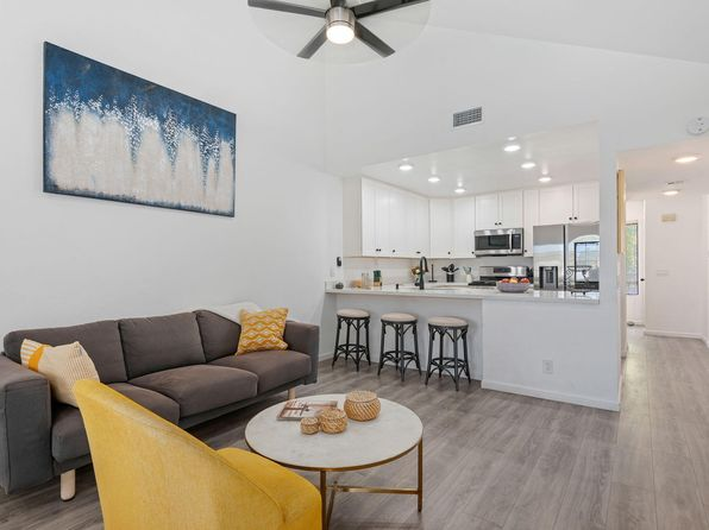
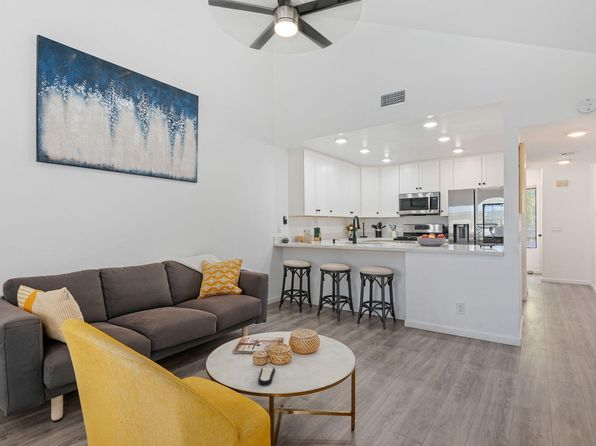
+ remote control (266, 375)
